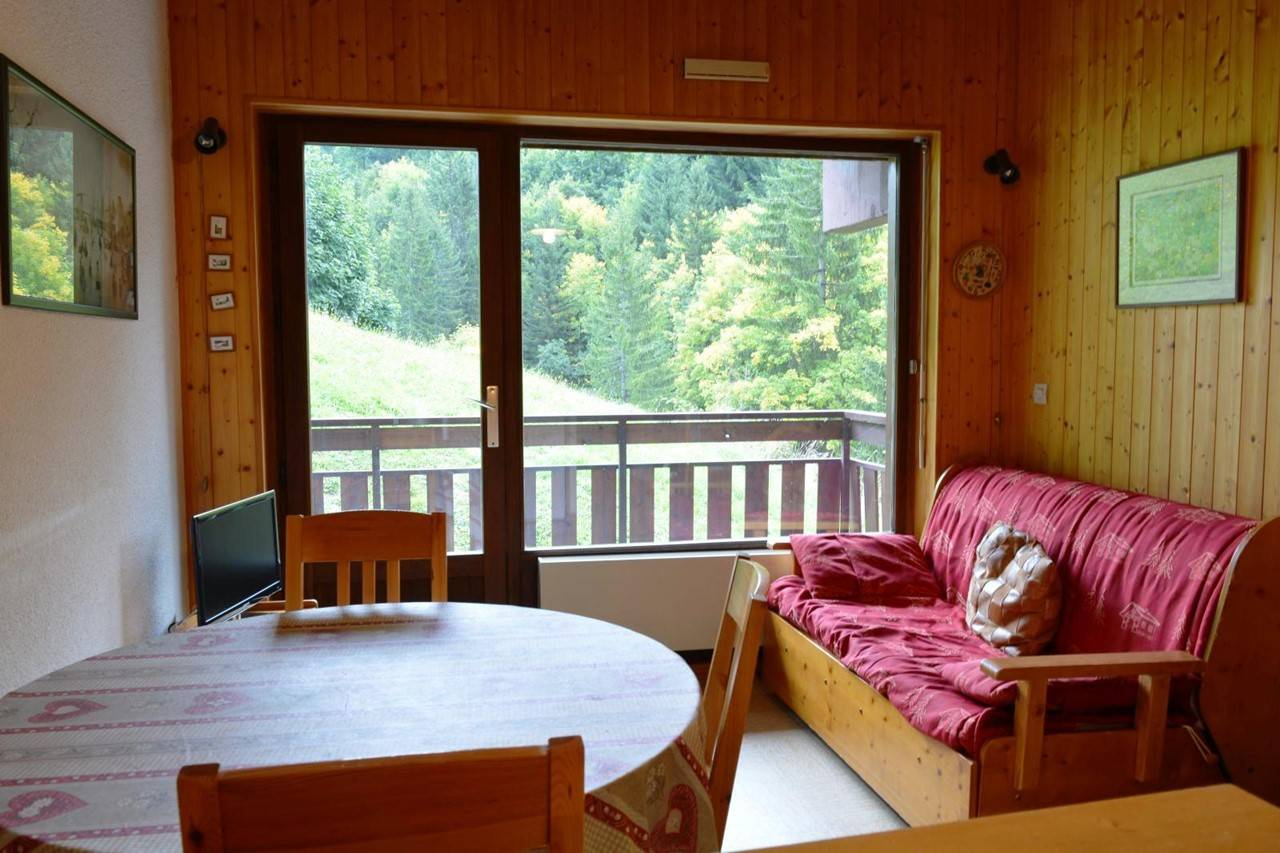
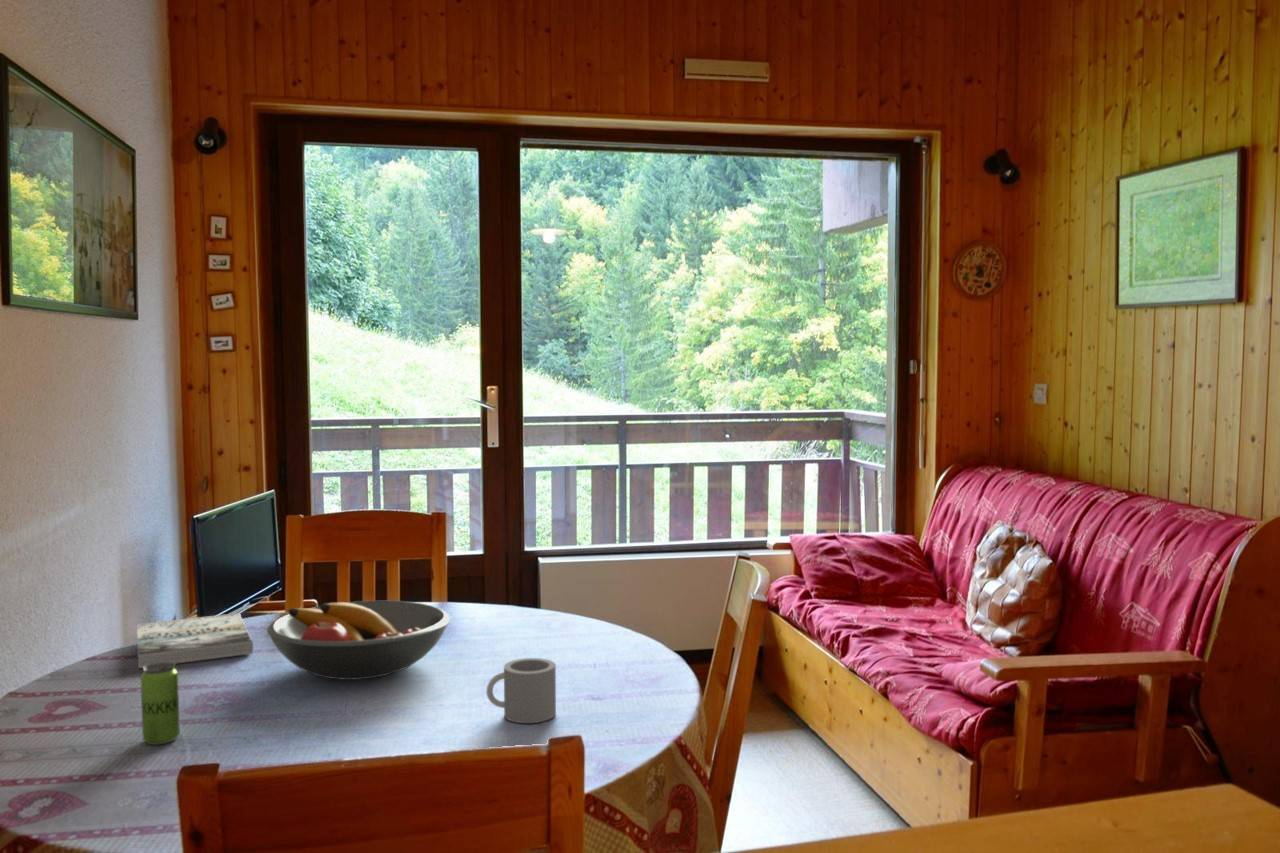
+ book (193, 638)
+ beverage can (160, 703)
+ fruit bowl (360, 638)
+ mug (521, 690)
